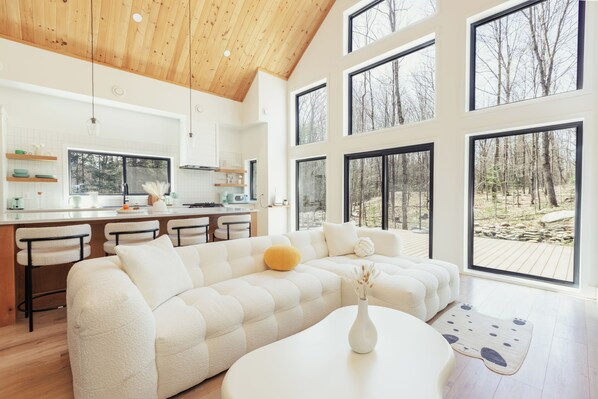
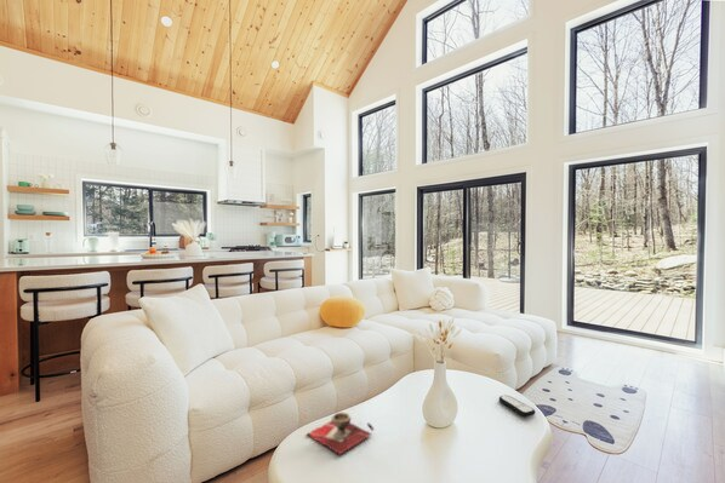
+ remote control (515, 404)
+ decorative bowl (339, 425)
